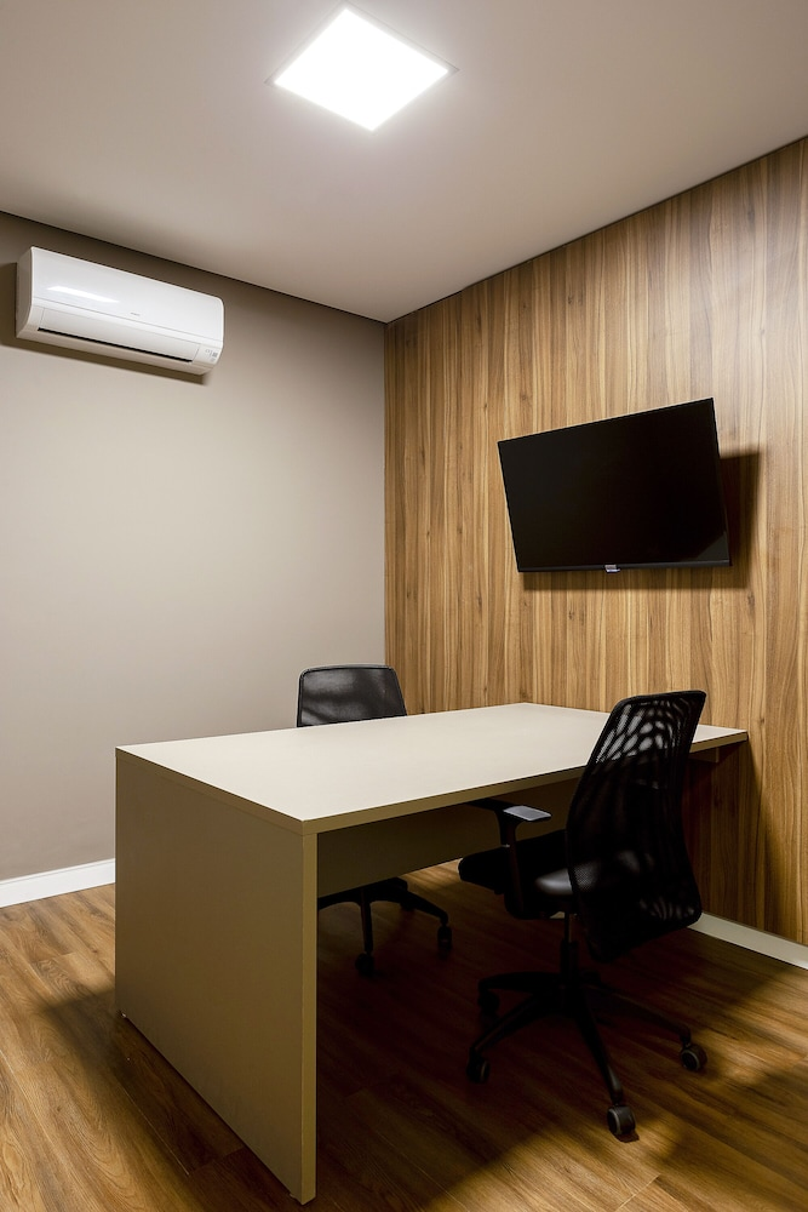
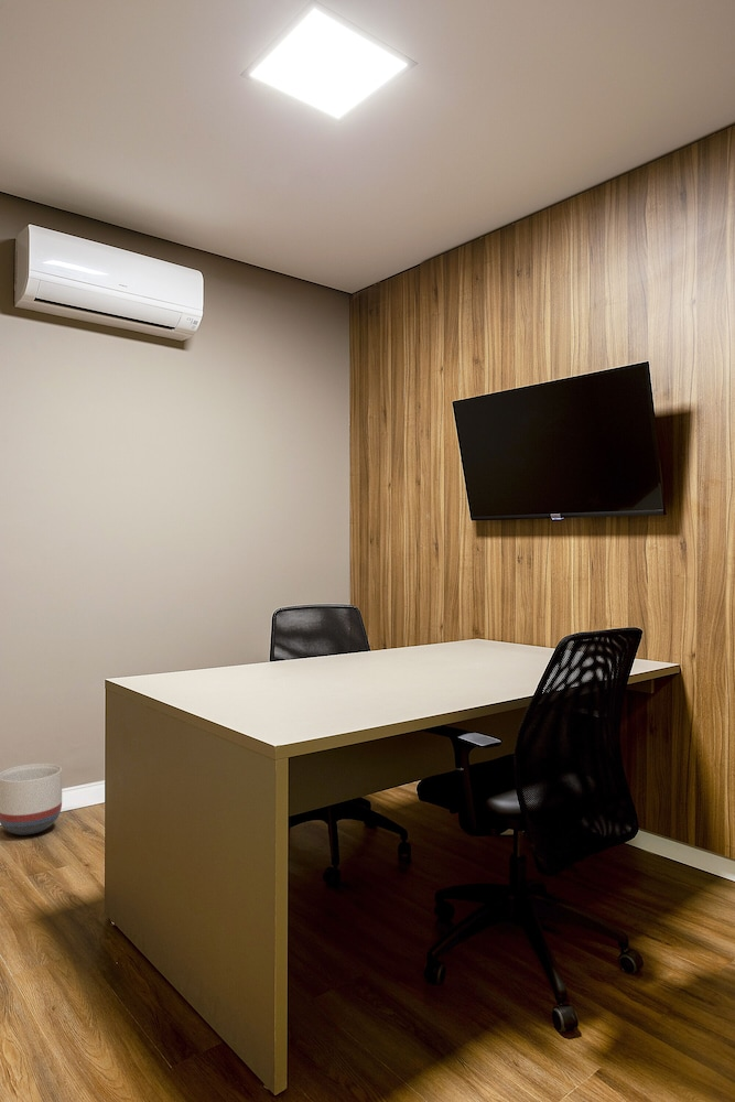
+ planter (30, 801)
